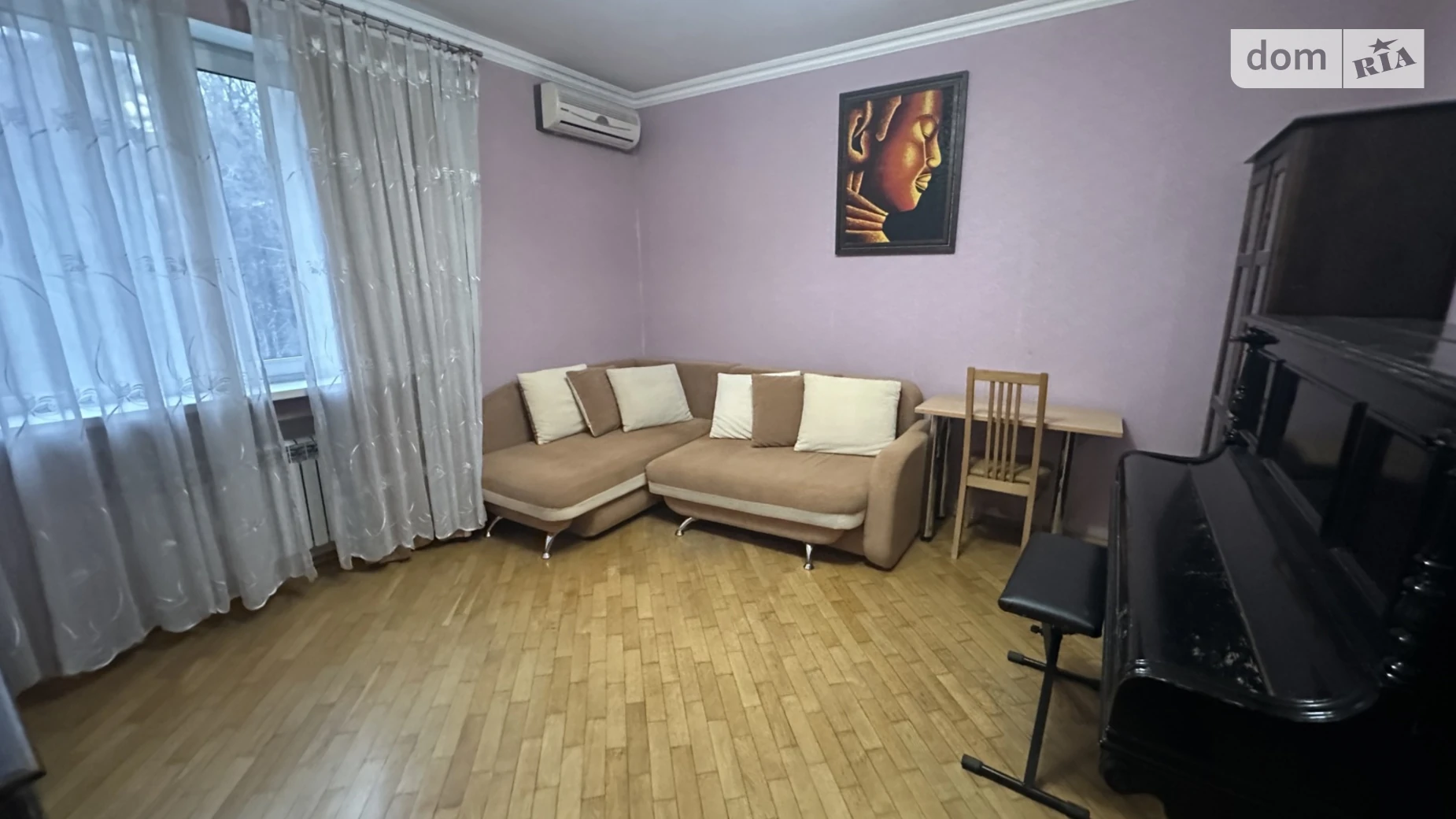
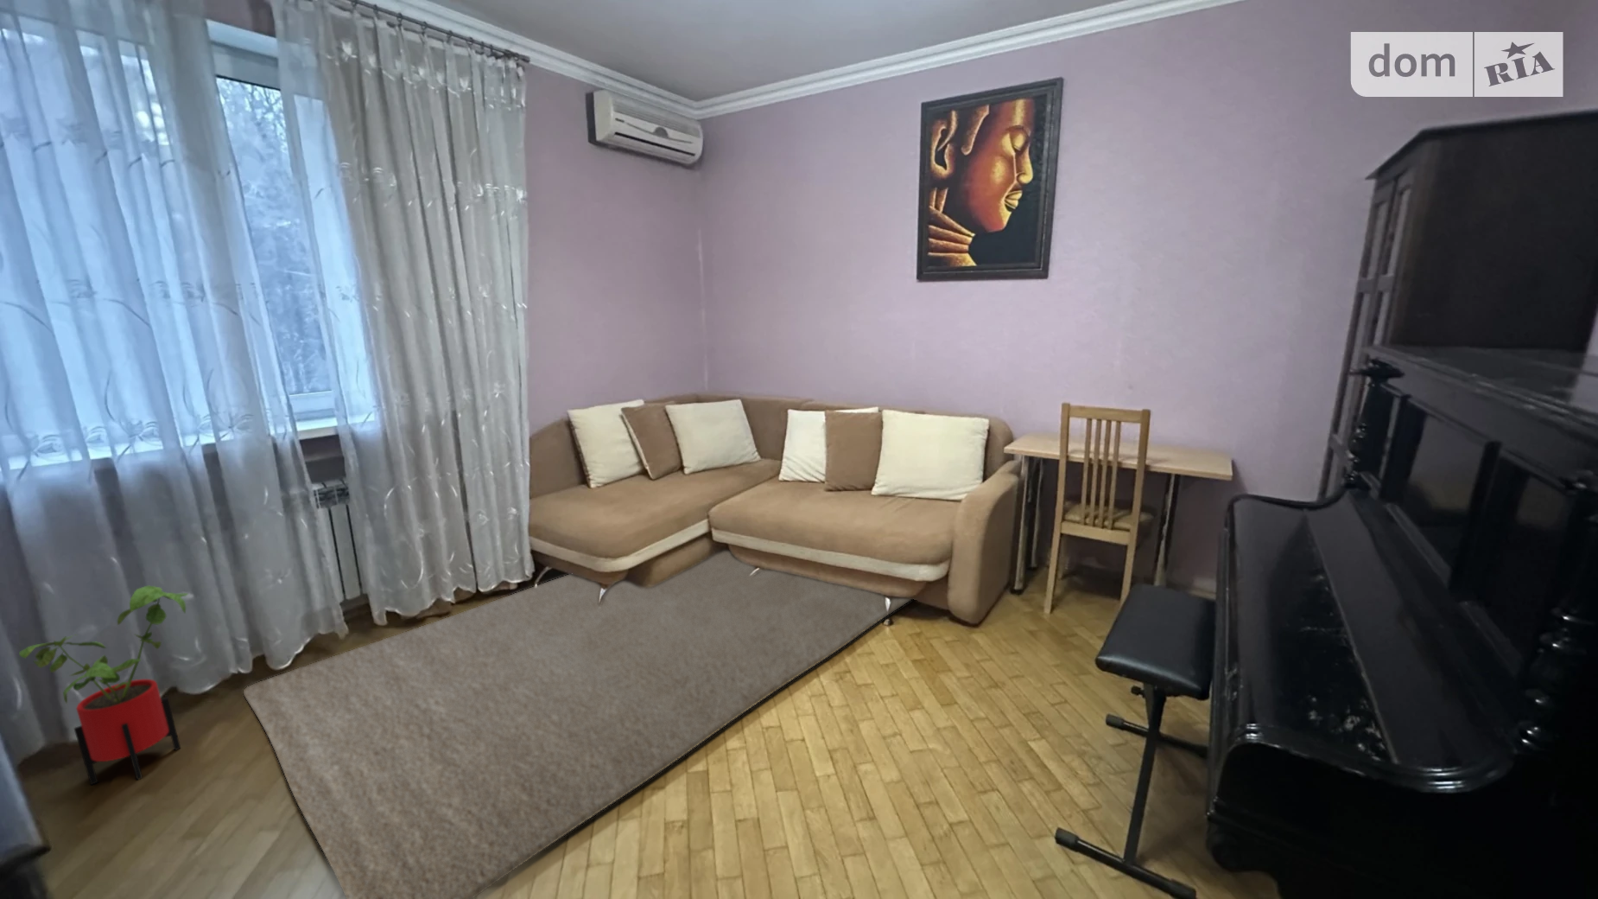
+ rug (637, 630)
+ house plant (125, 683)
